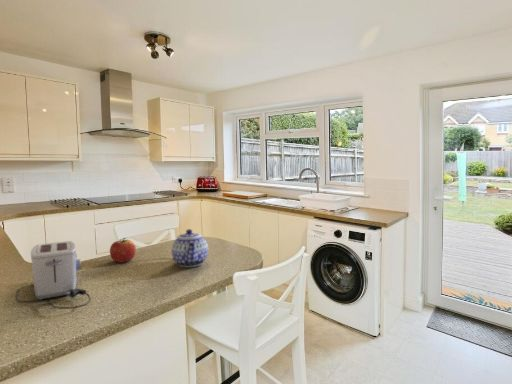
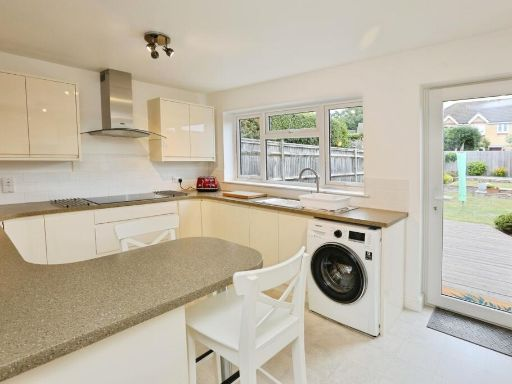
- apple (122, 249)
- toaster (51, 273)
- teapot (189, 246)
